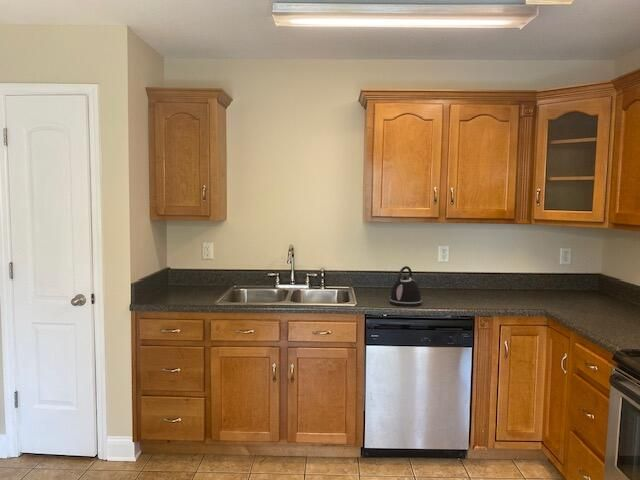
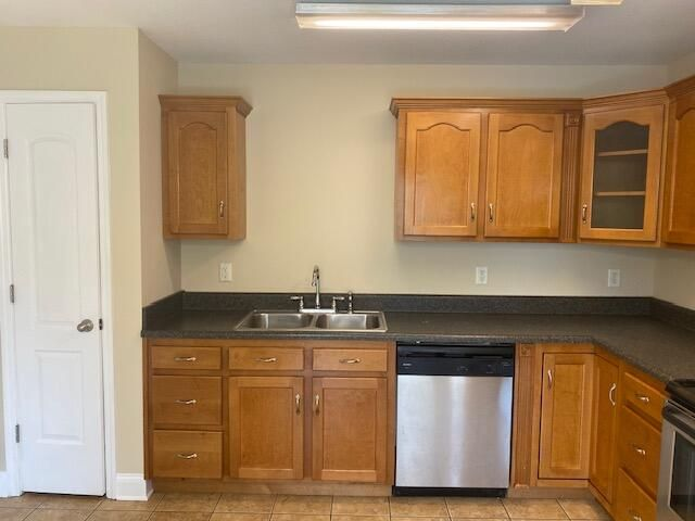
- kettle (405, 284)
